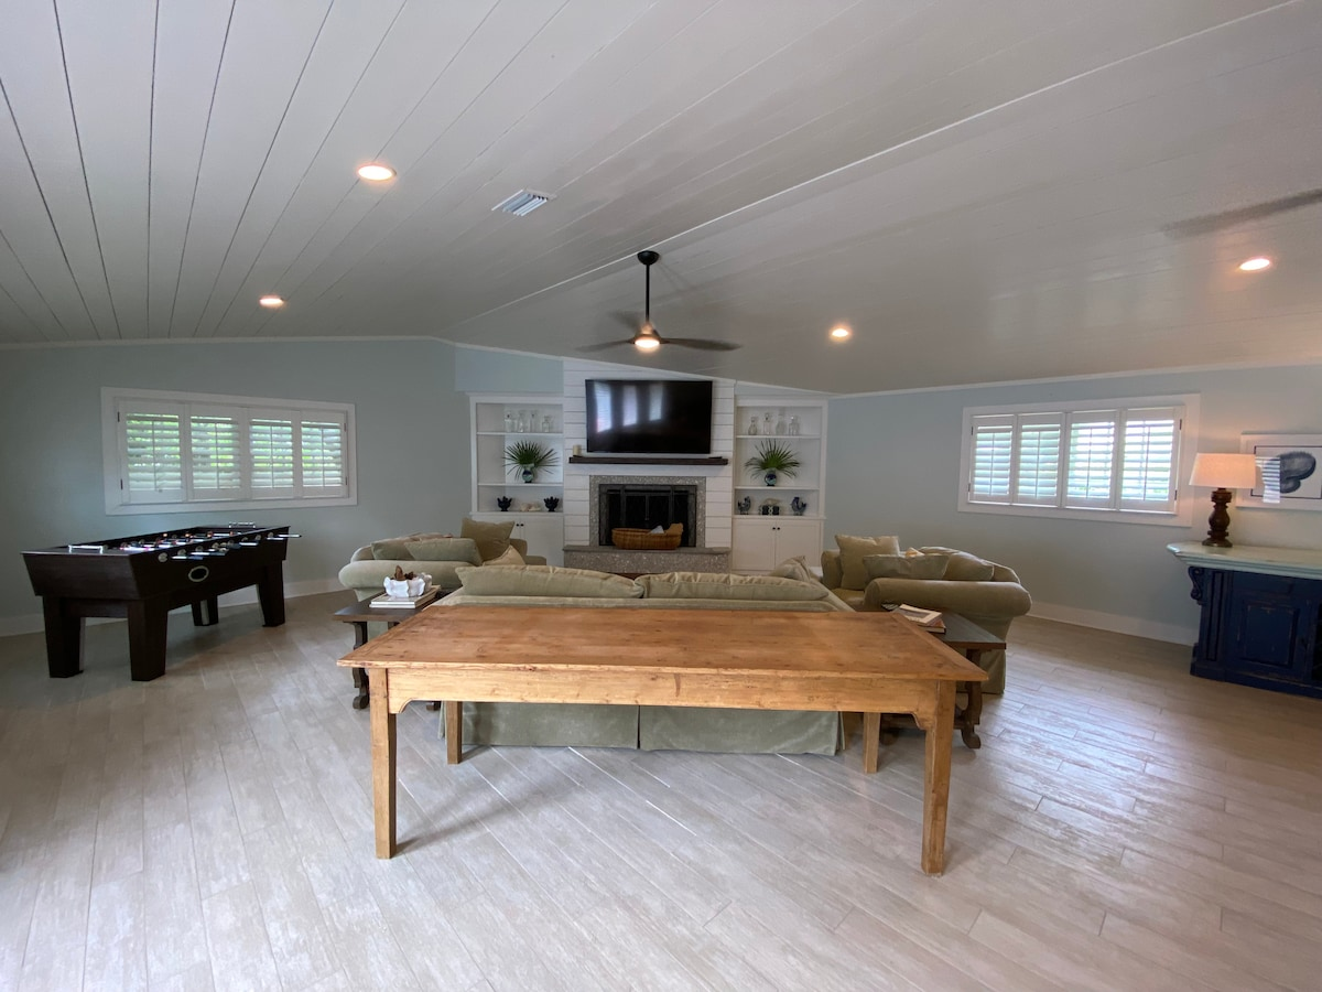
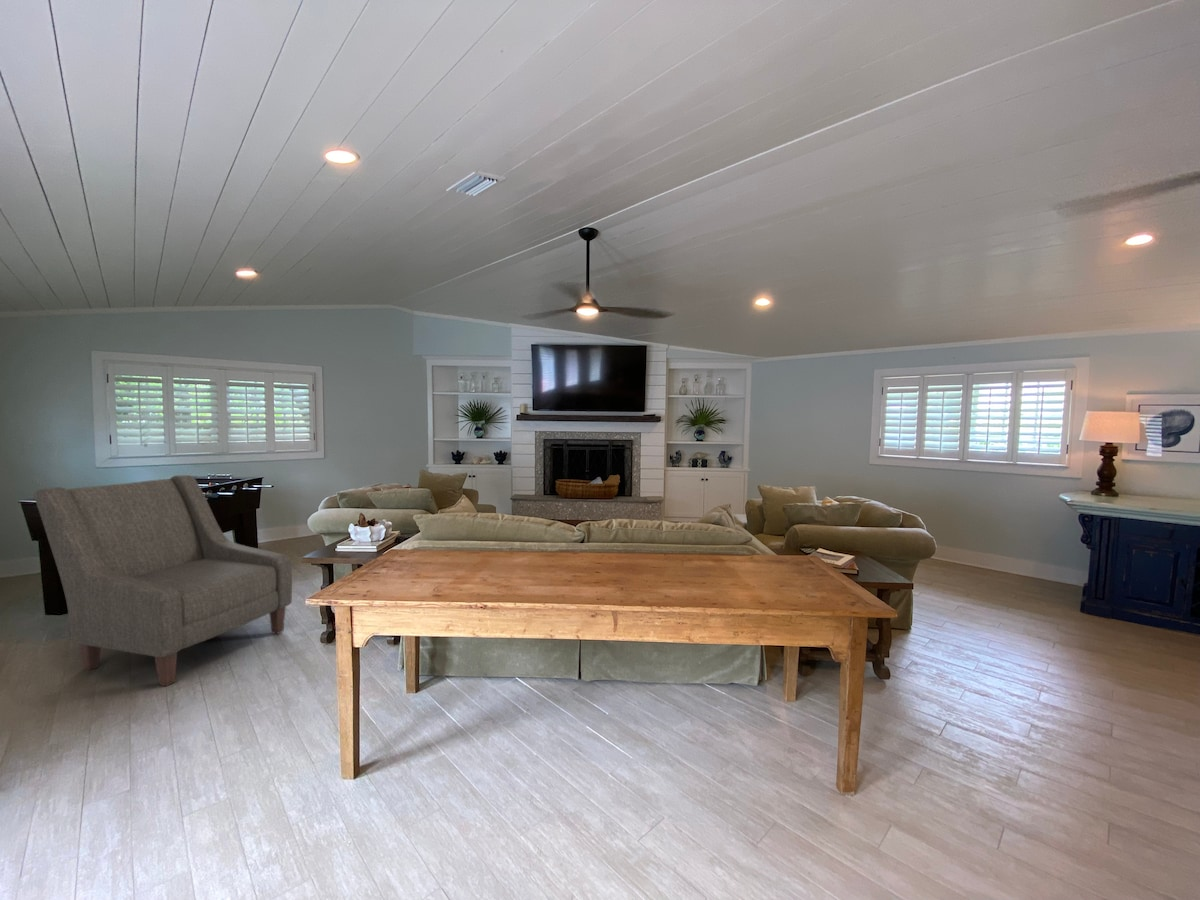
+ chair (176, 566)
